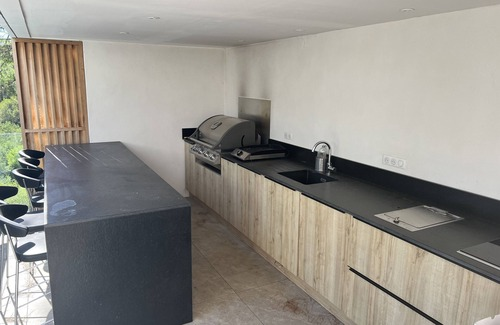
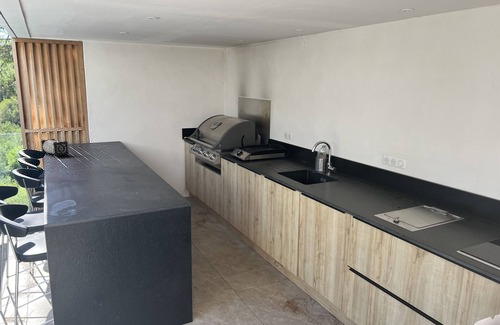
+ speaker (54, 147)
